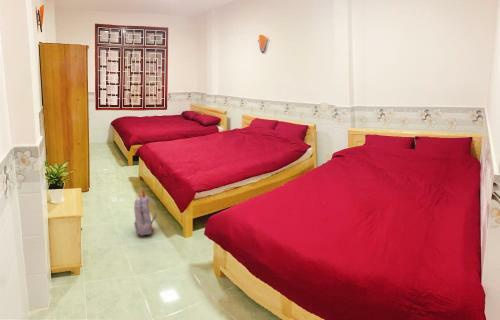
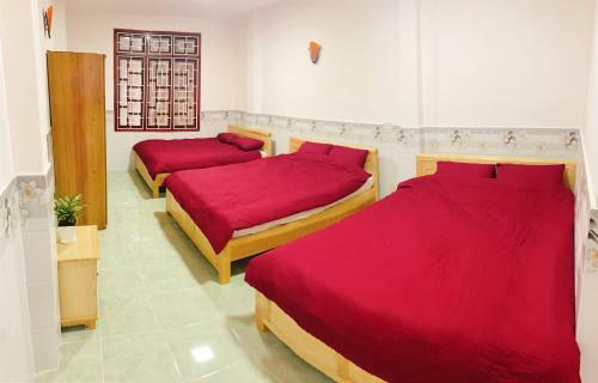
- backpack (145, 211)
